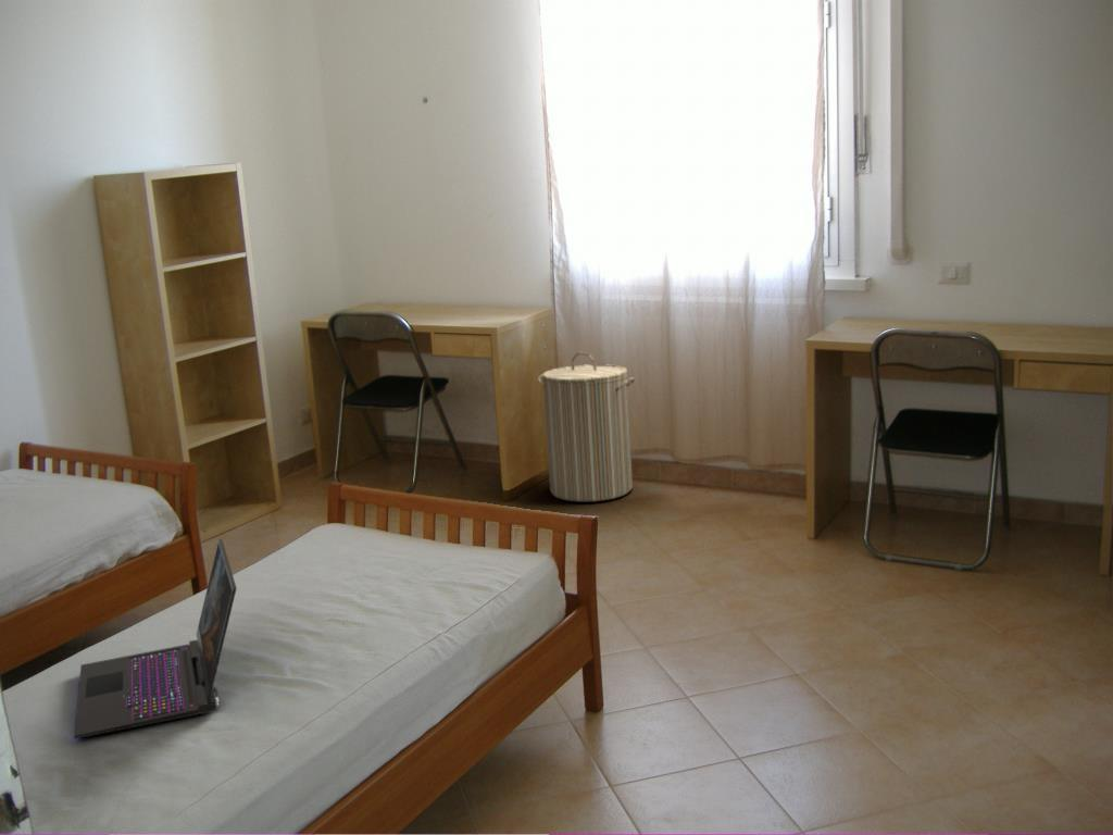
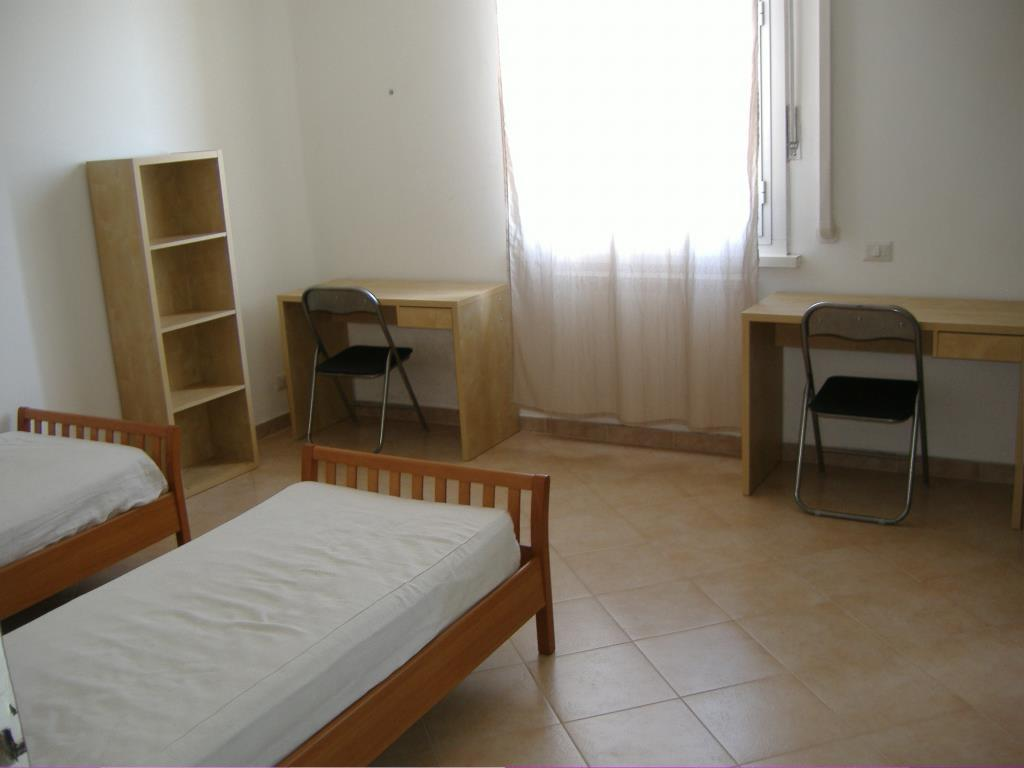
- laptop (160, 649)
- laundry hamper (587, 422)
